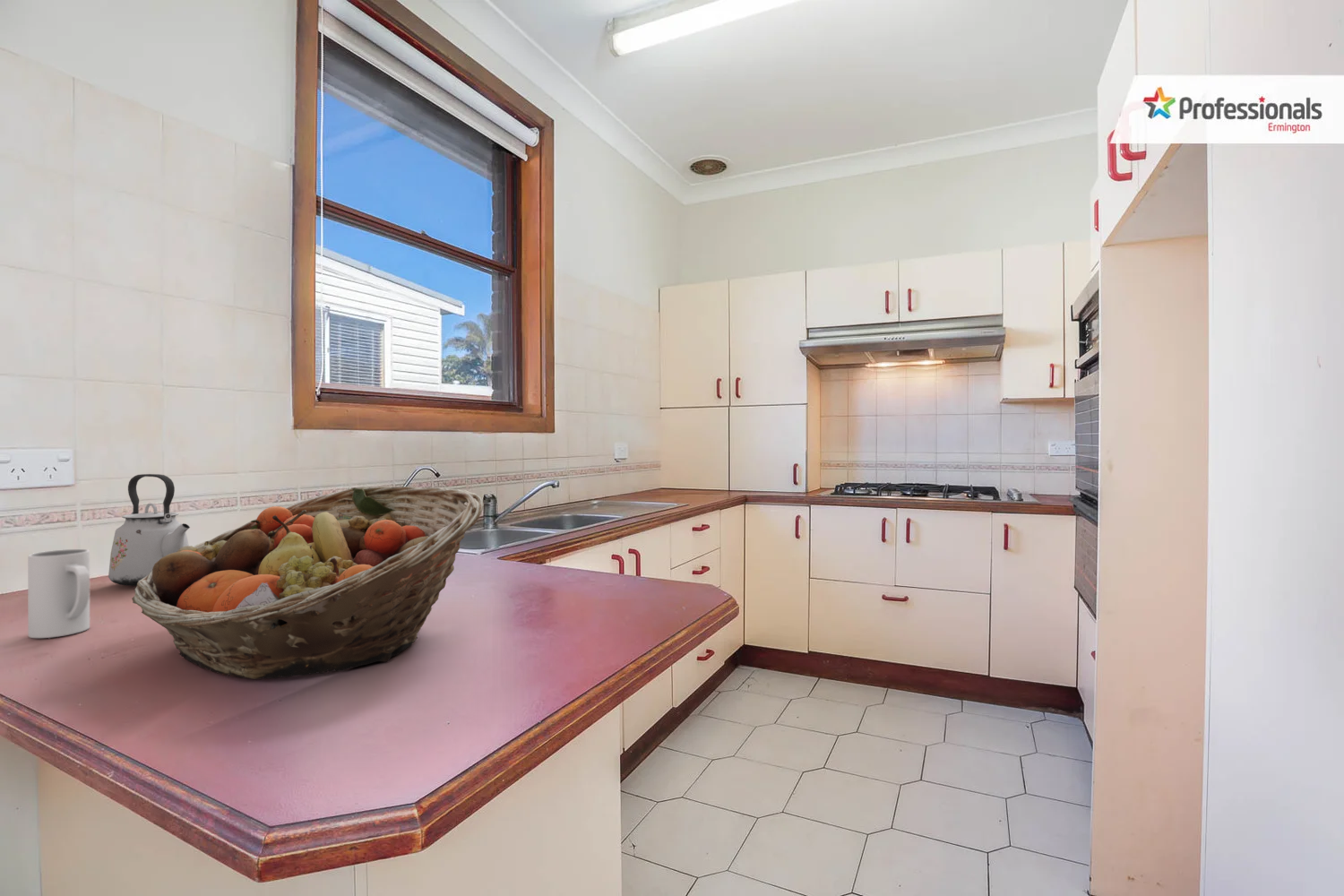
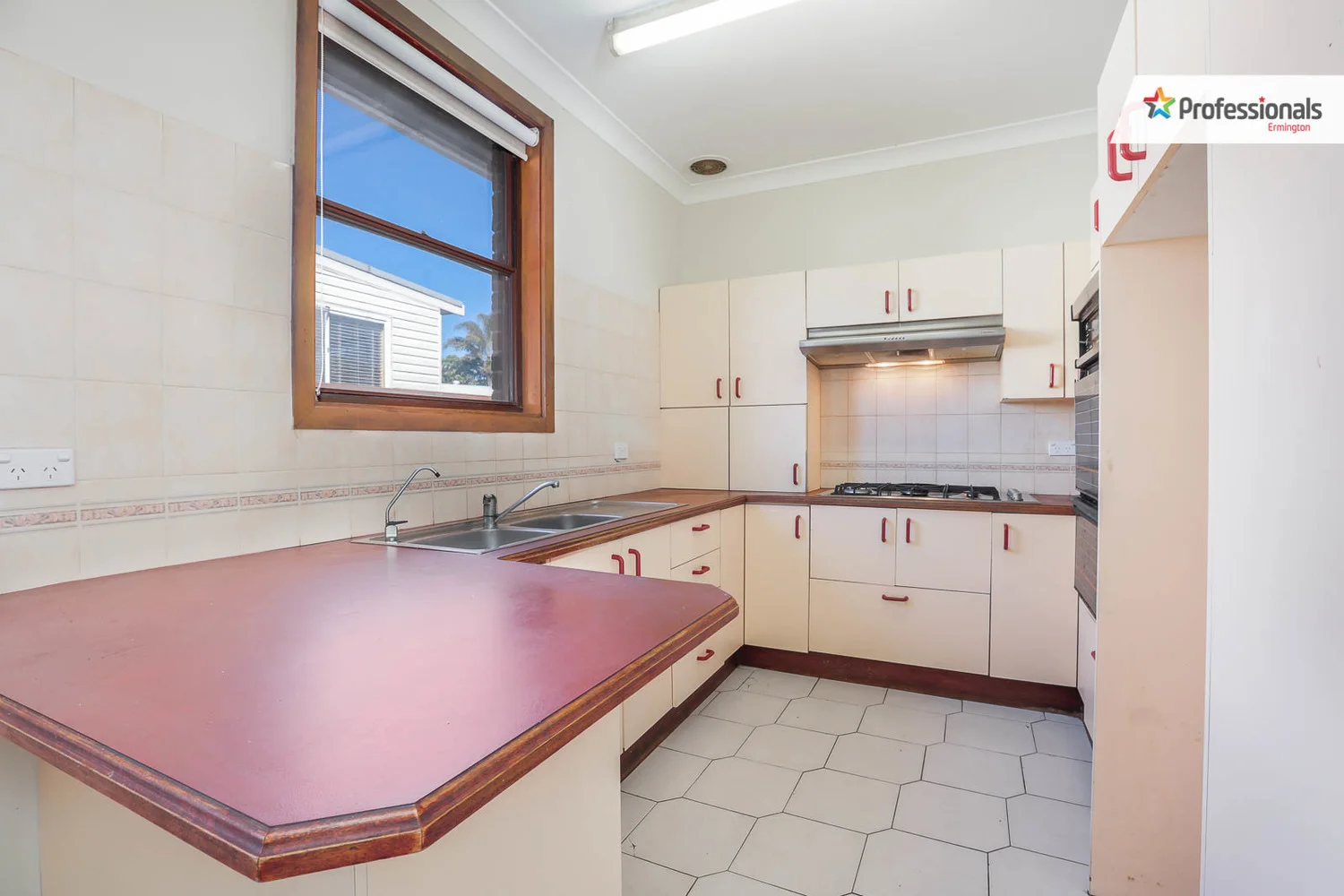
- kettle (159, 529)
- fruit basket (322, 564)
- mug (65, 592)
